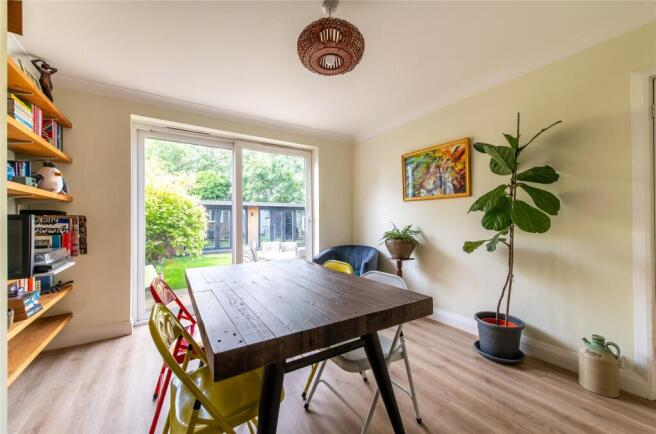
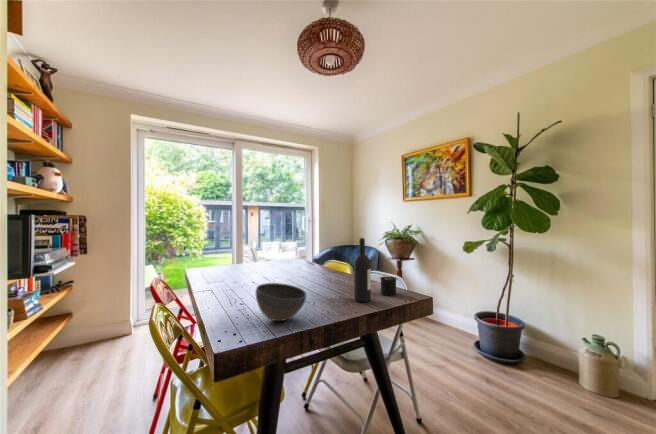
+ candle (388, 282)
+ wine bottle (362, 269)
+ bowl (281, 302)
